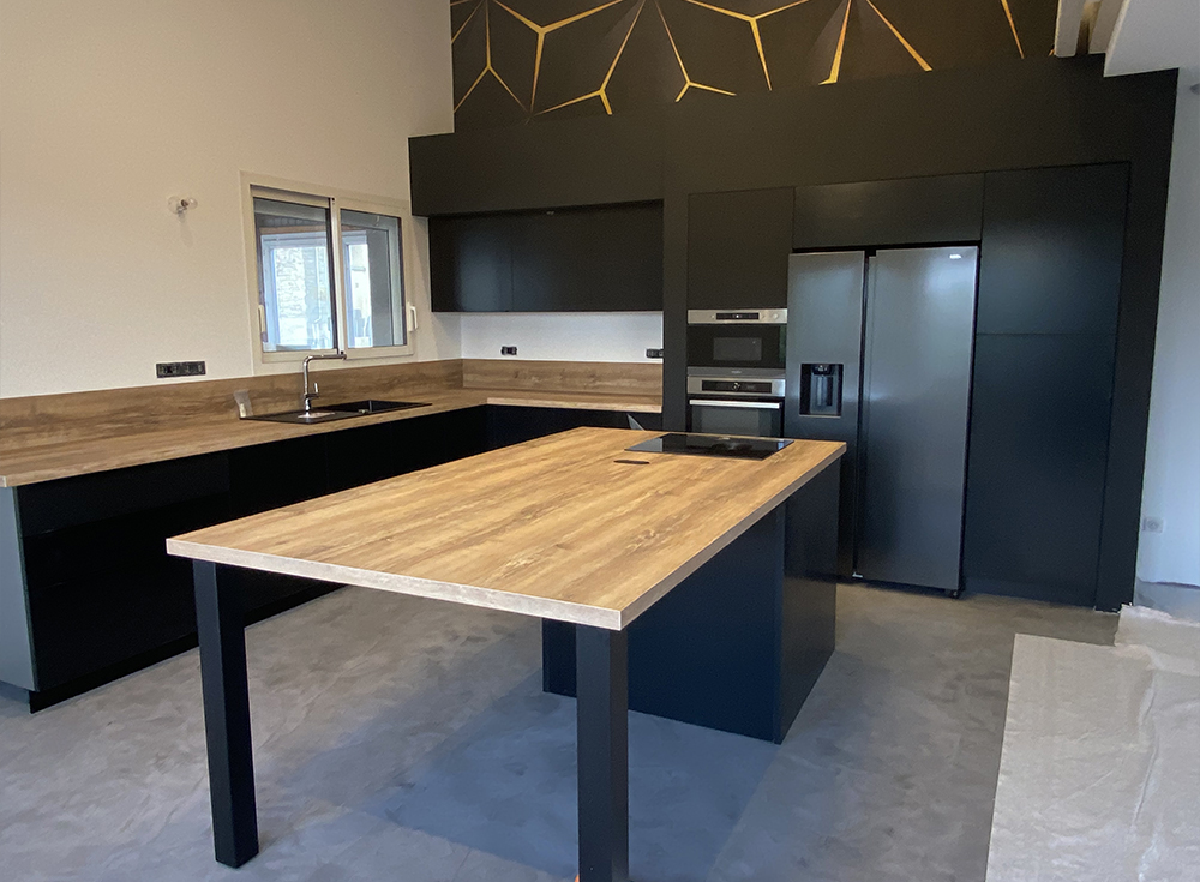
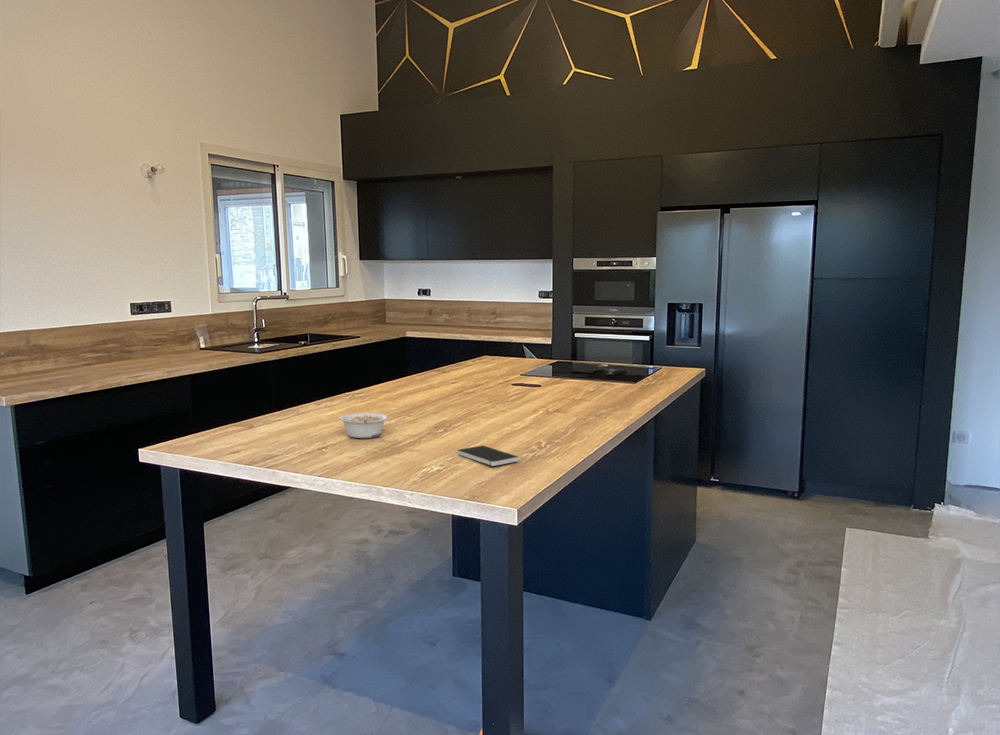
+ legume (365, 424)
+ smartphone (487, 455)
